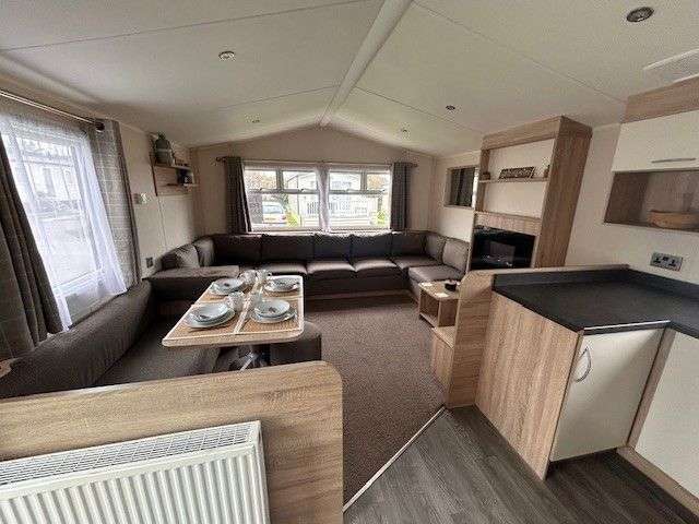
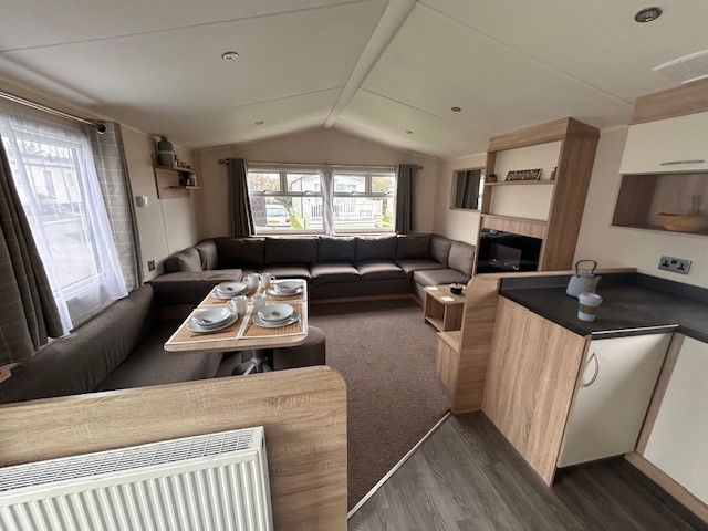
+ coffee cup (587, 306)
+ kettle (586, 279)
